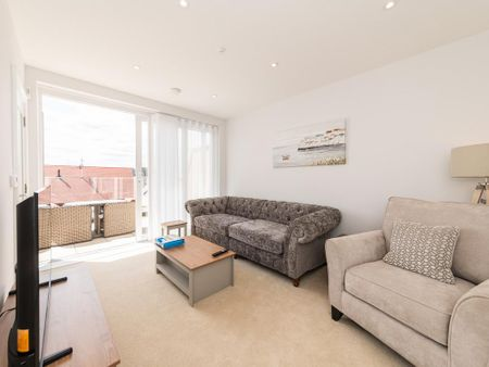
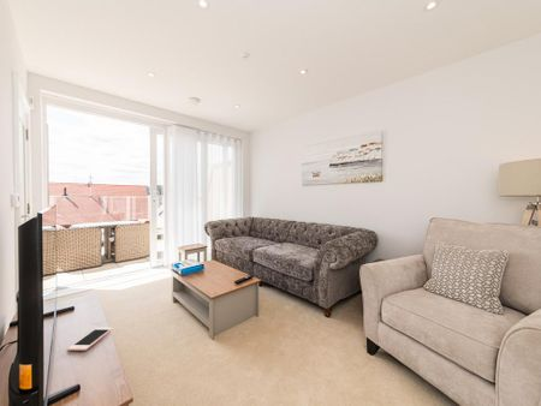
+ cell phone (91, 338)
